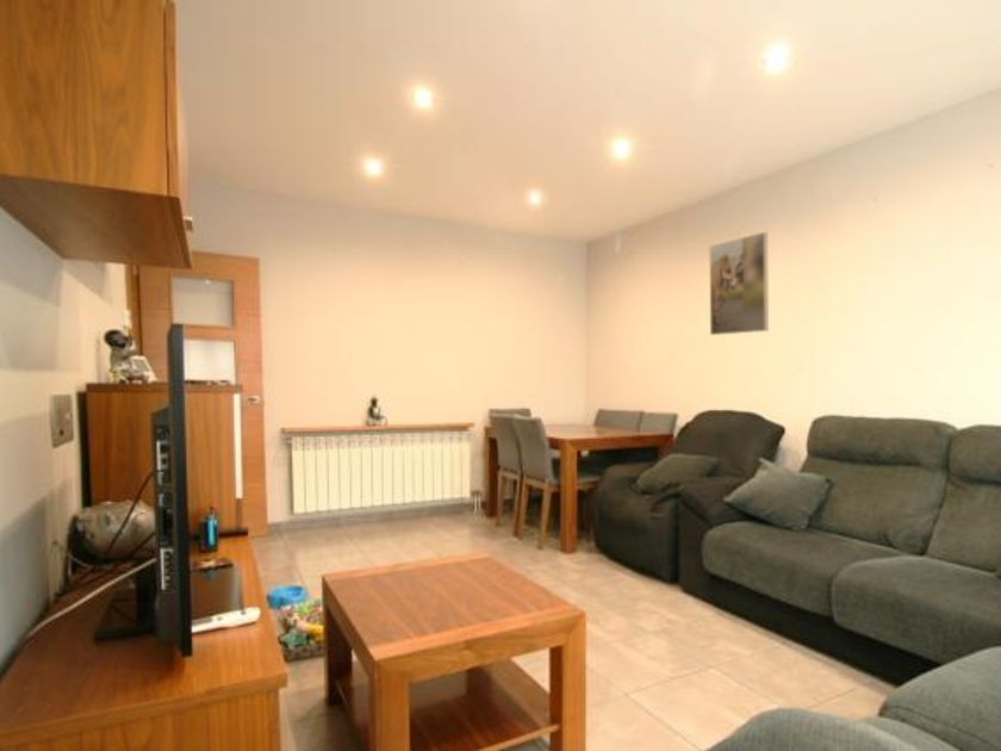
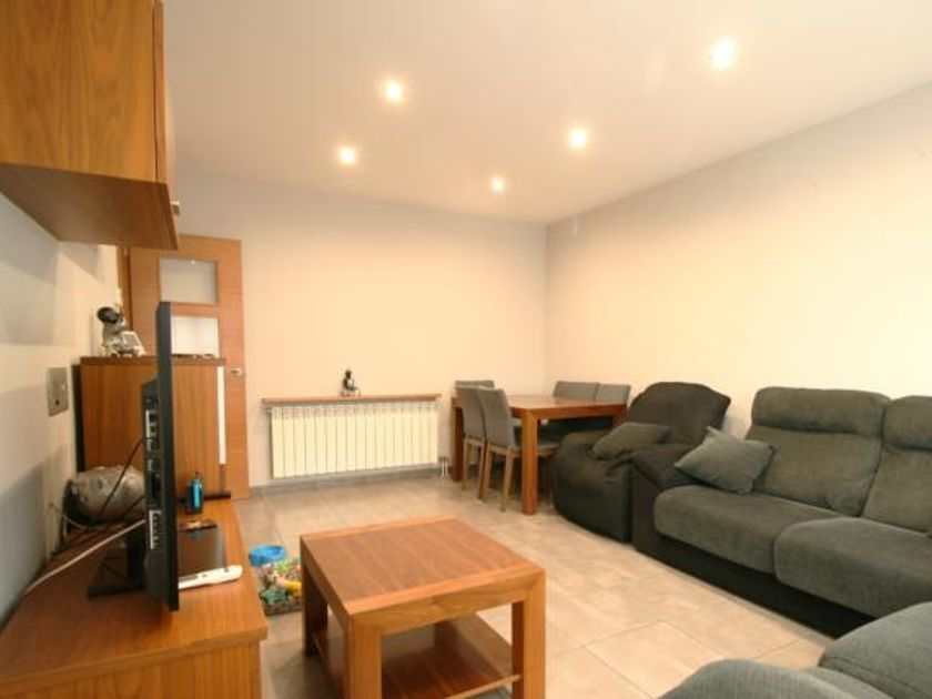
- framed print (736, 286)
